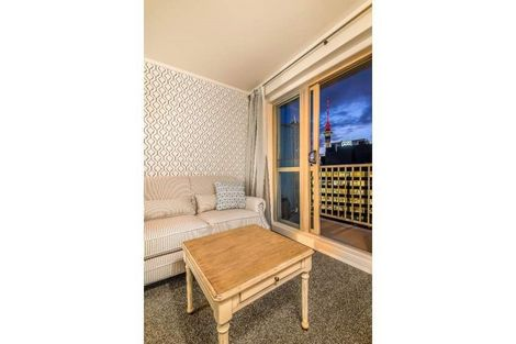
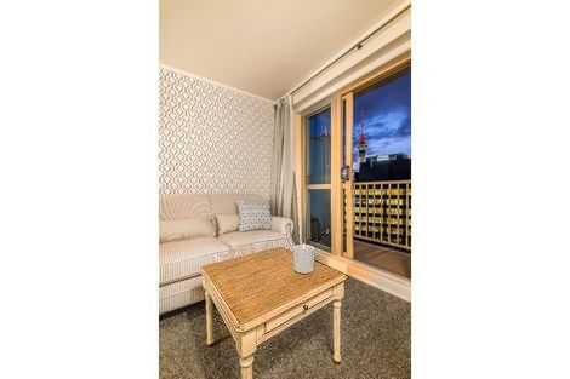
+ candle (303, 255)
